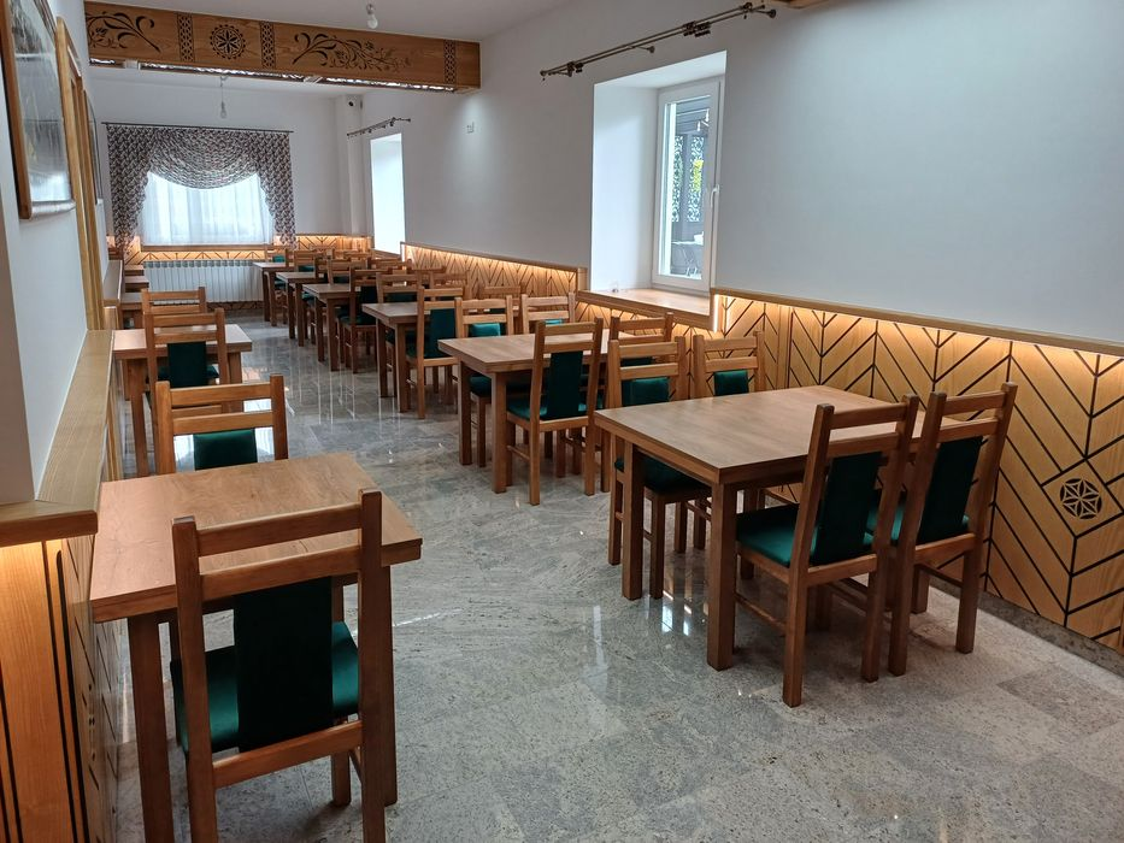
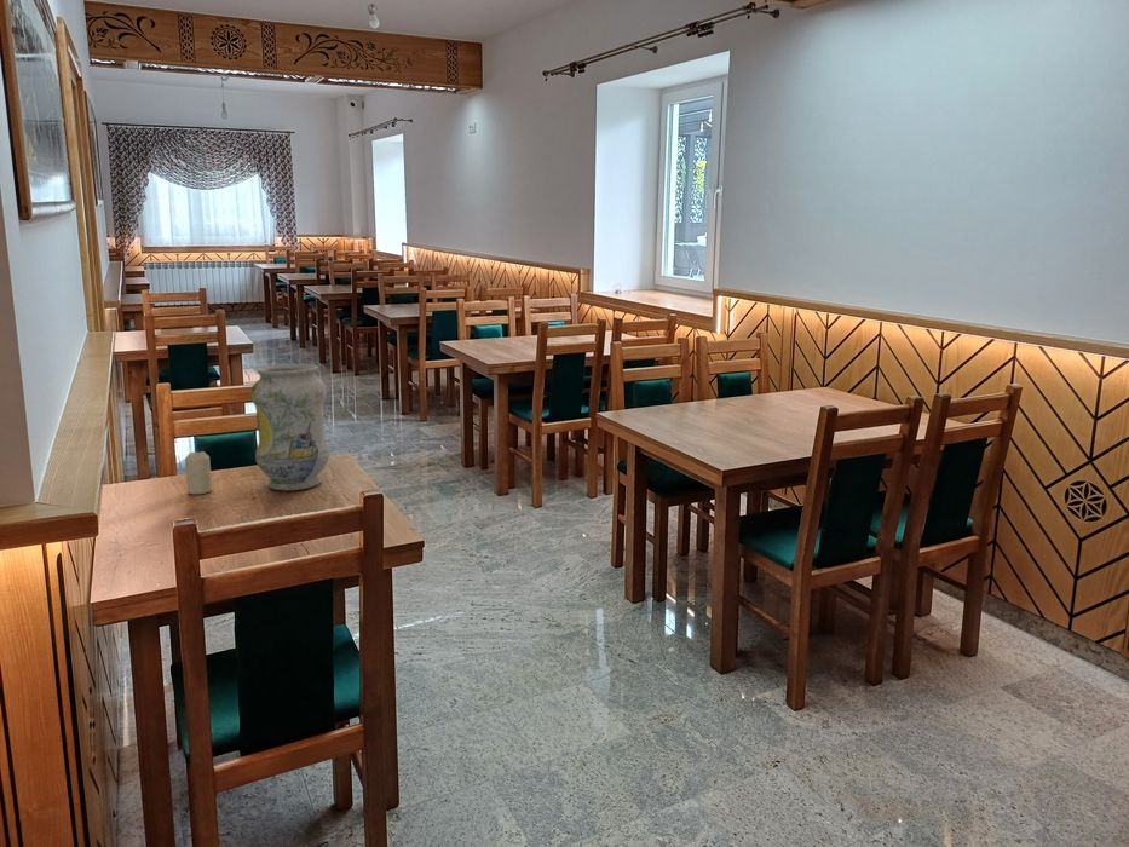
+ candle (197, 471)
+ vase (290, 426)
